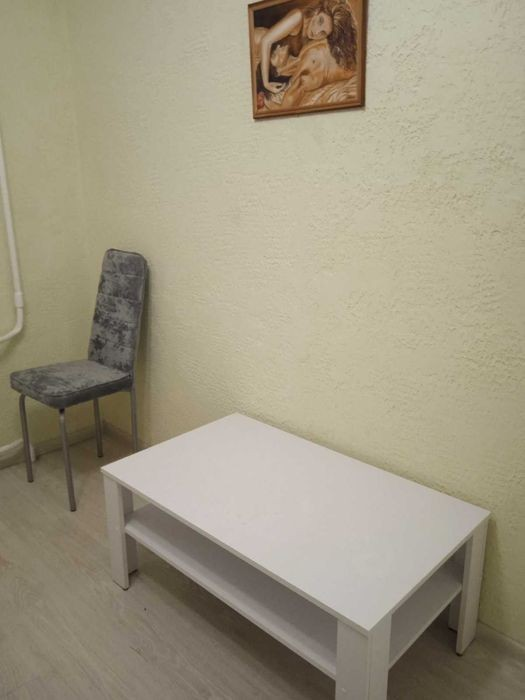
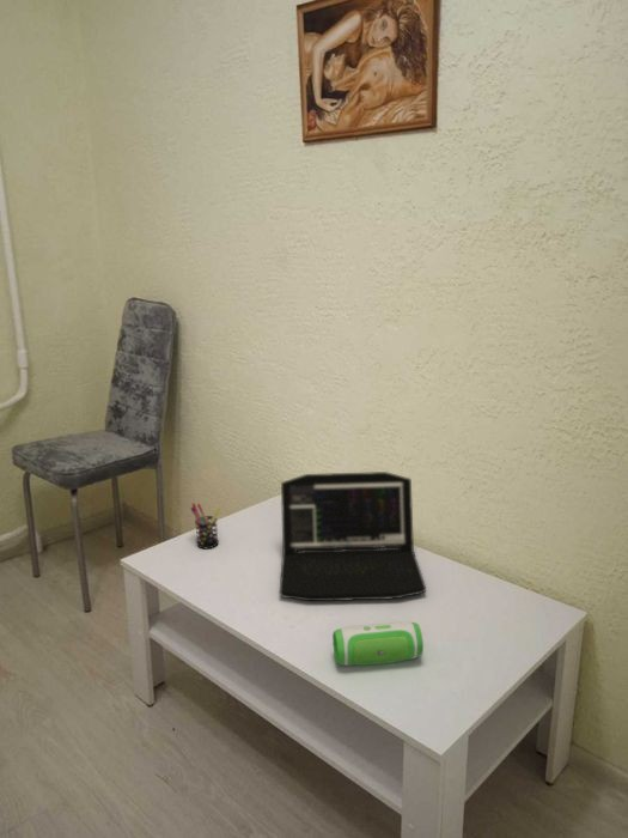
+ laptop (349, 533)
+ pen holder (205, 524)
+ speaker (377, 643)
